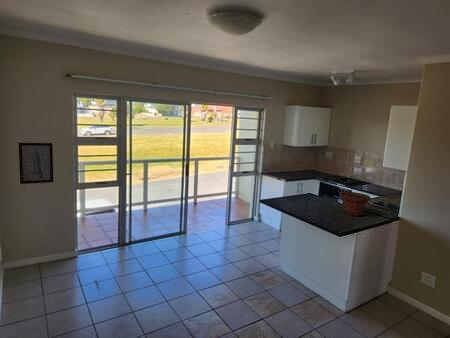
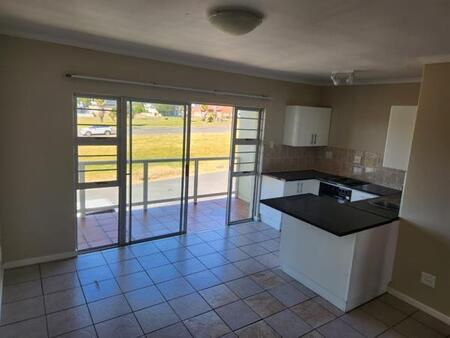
- plant pot (353, 204)
- wall art (36, 163)
